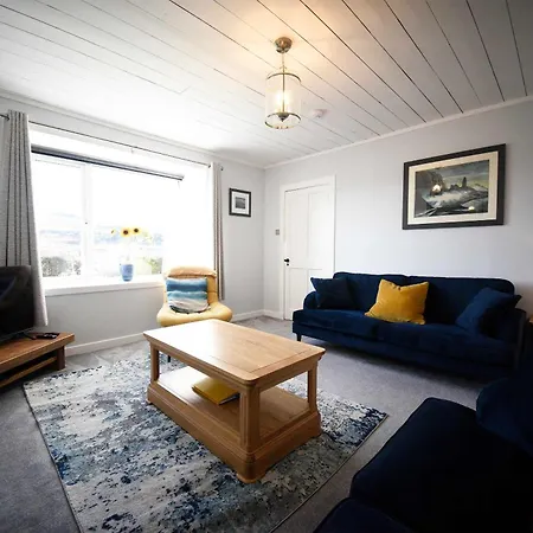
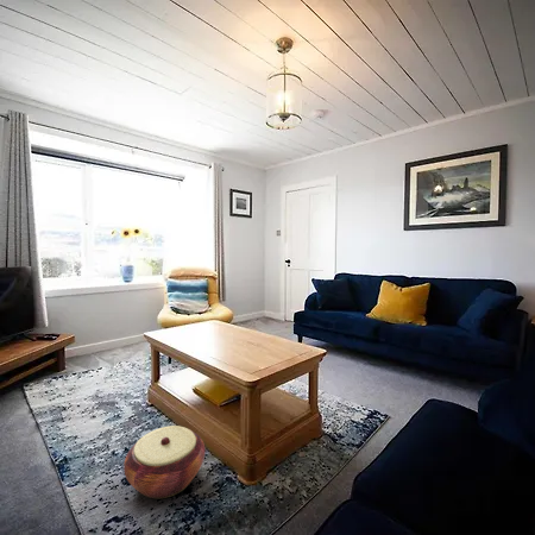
+ woven basket (165, 458)
